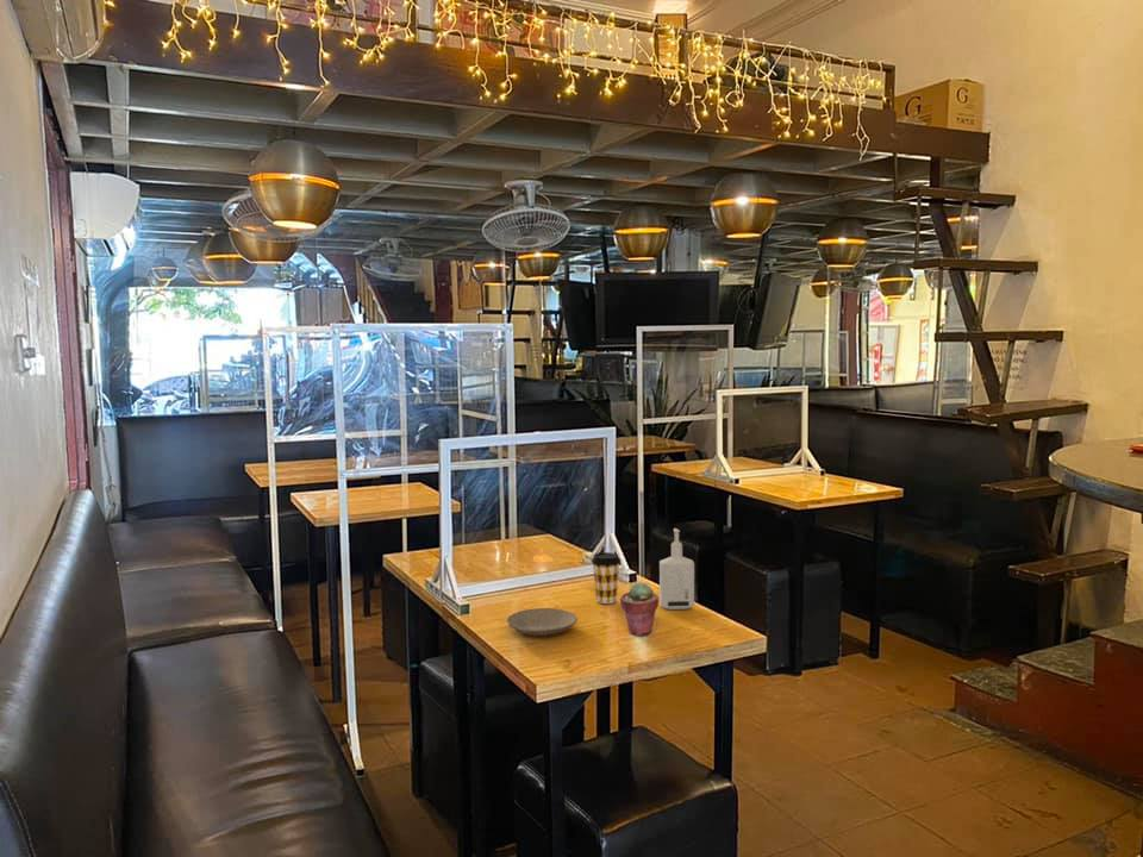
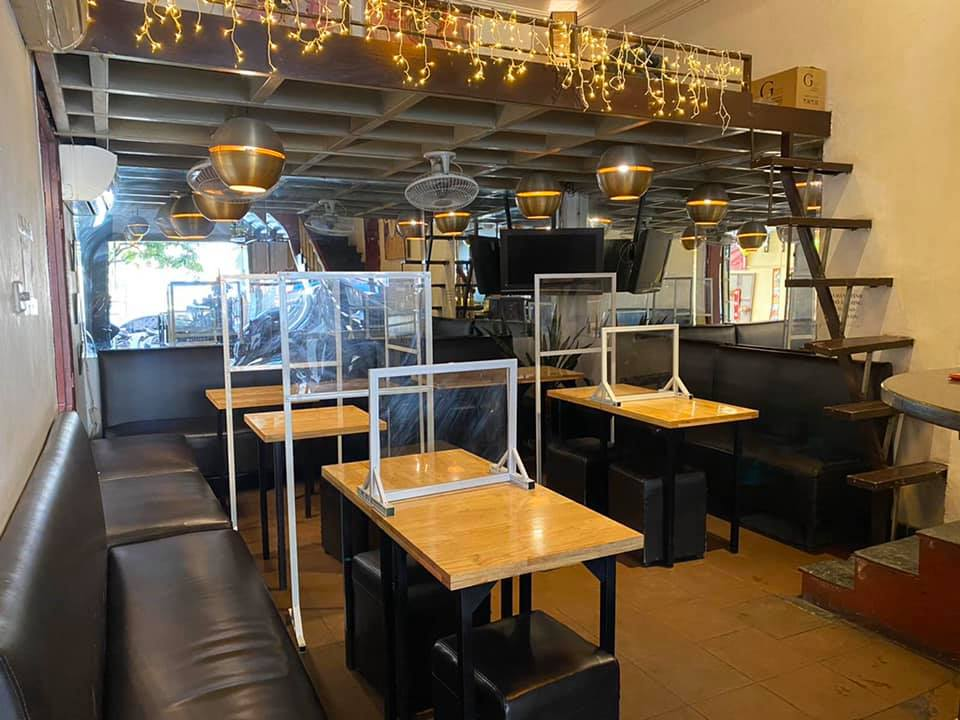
- coffee cup (606, 577)
- potted succulent (639, 606)
- bottle (676, 568)
- plate (542, 624)
